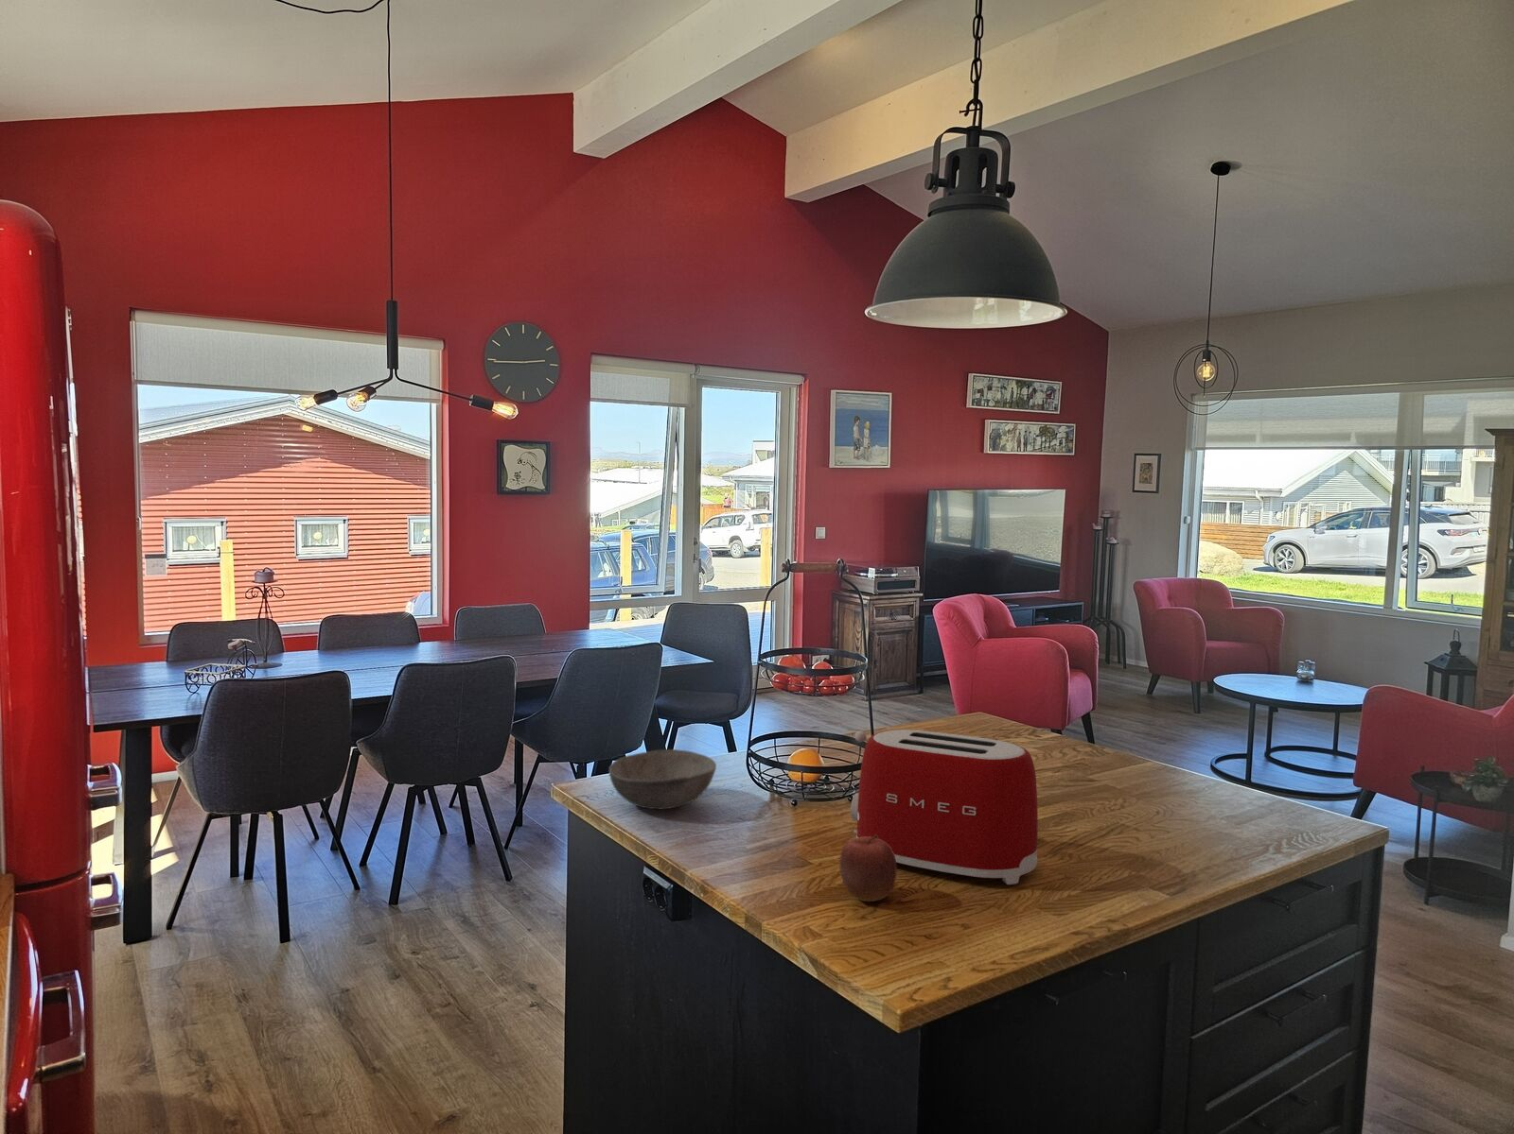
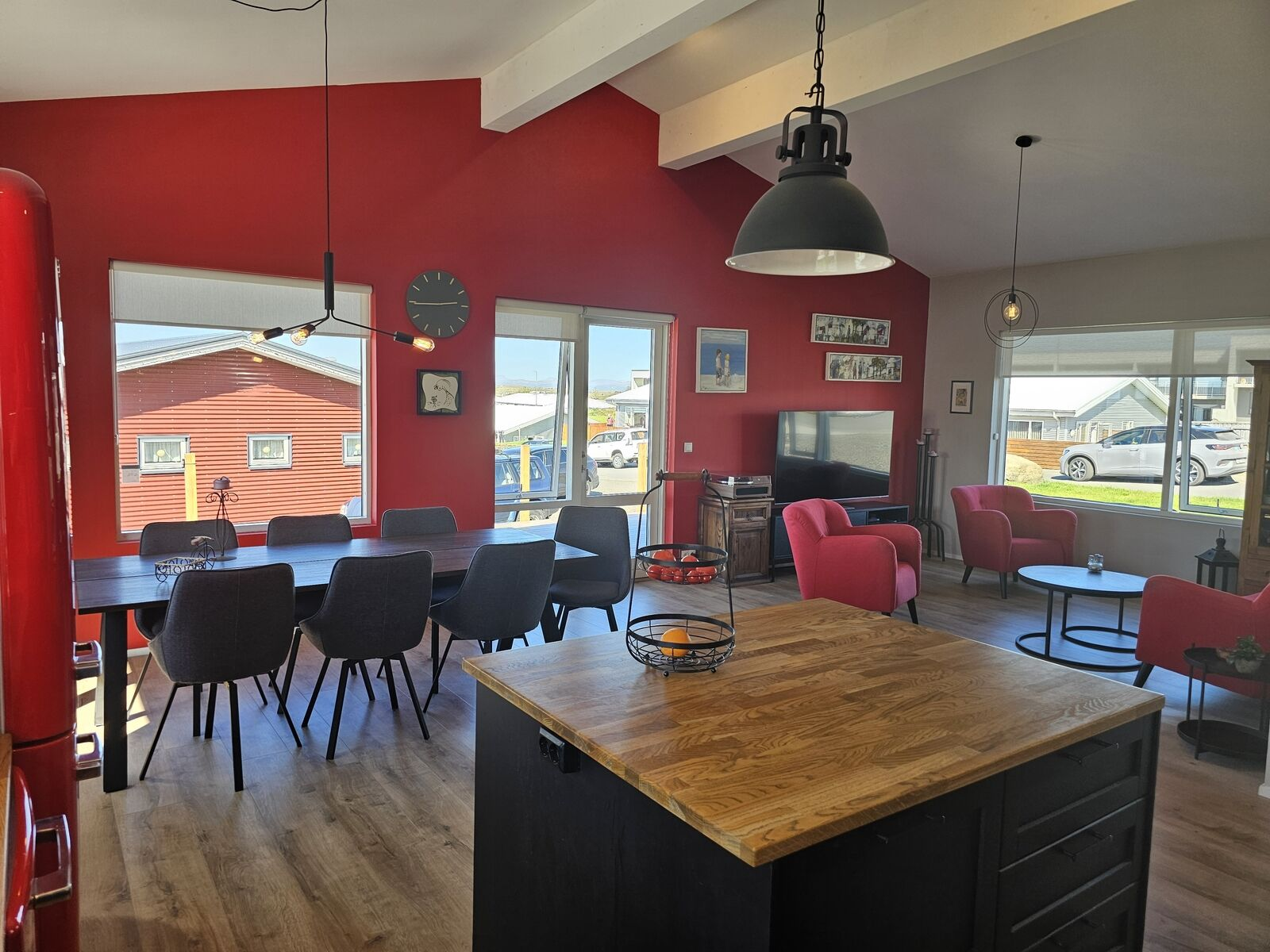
- bowl (663, 783)
- apple (868, 866)
- toaster (942, 799)
